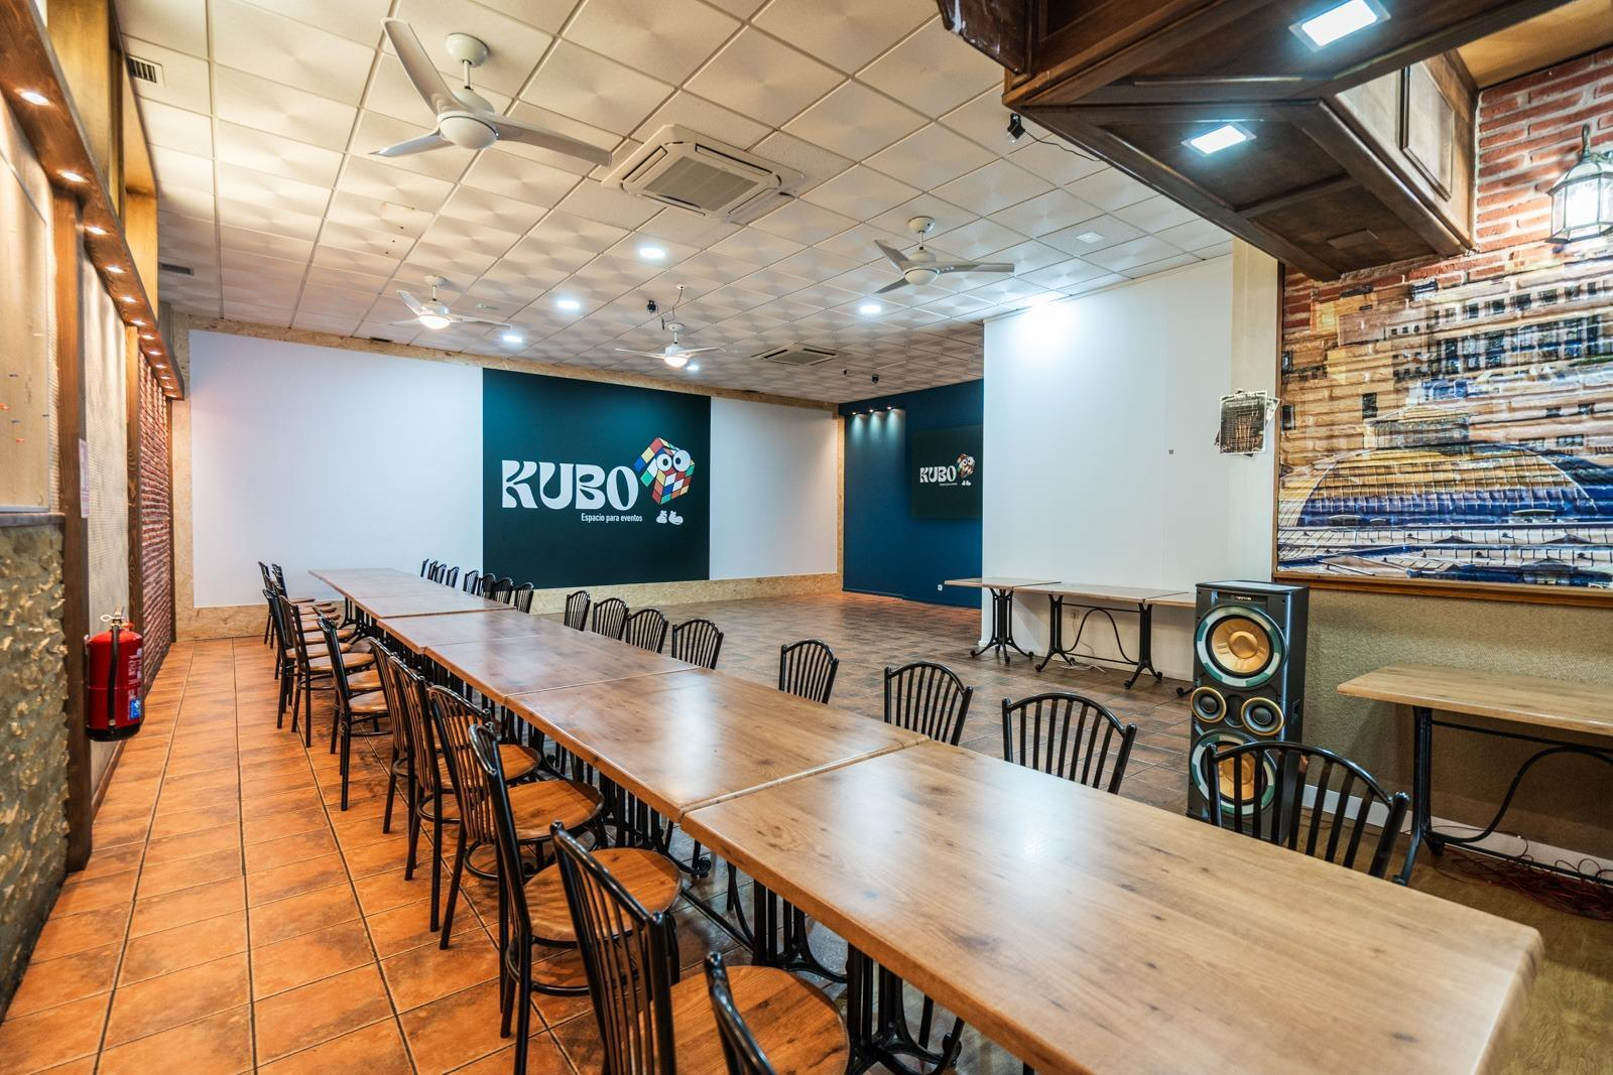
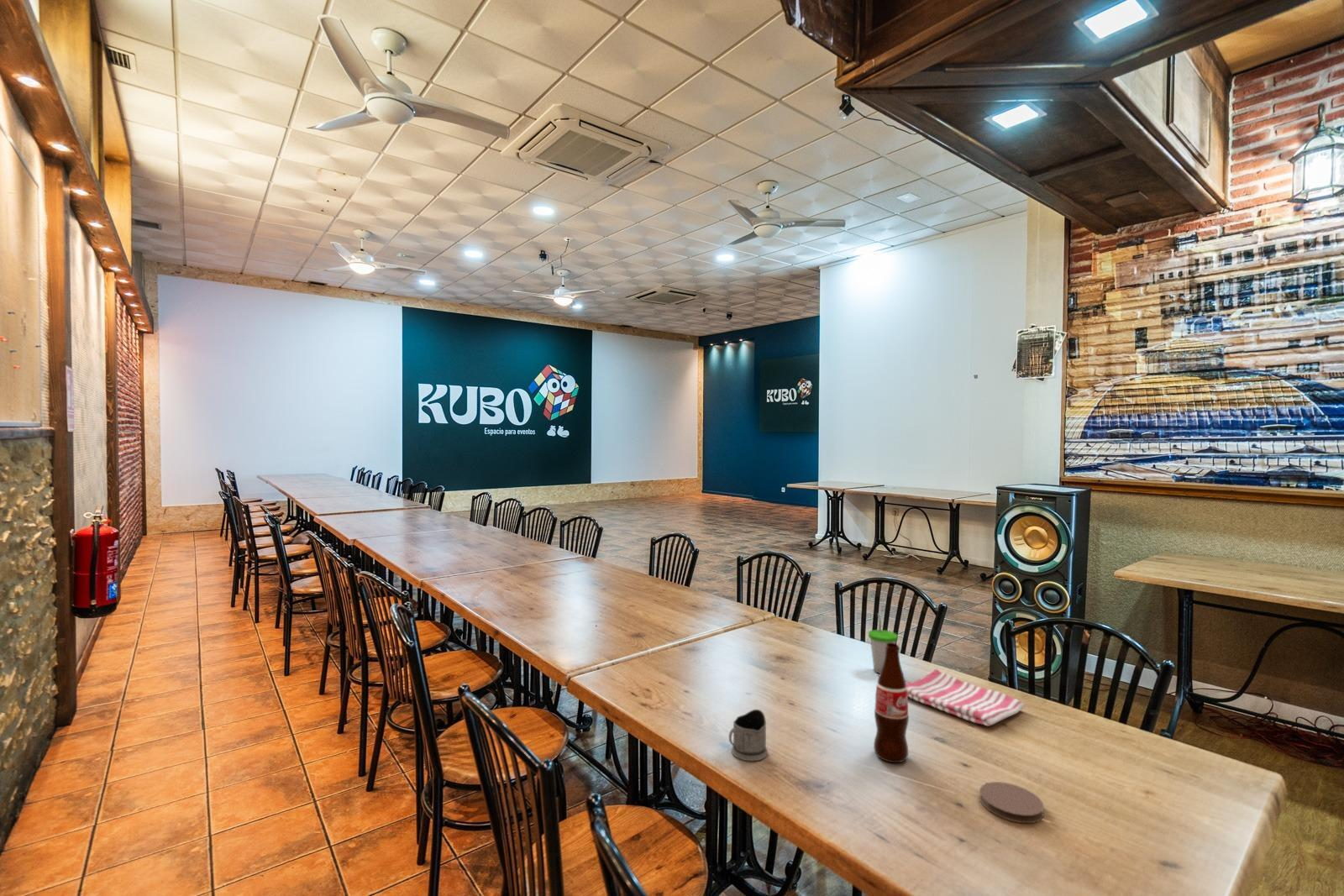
+ coaster (1011, 801)
+ cup (882, 644)
+ bottle (891, 700)
+ tea glass holder (745, 735)
+ dish towel (959, 695)
